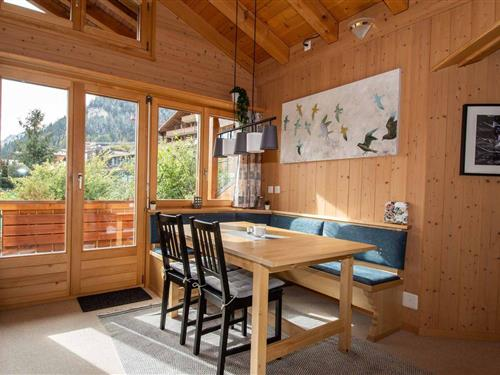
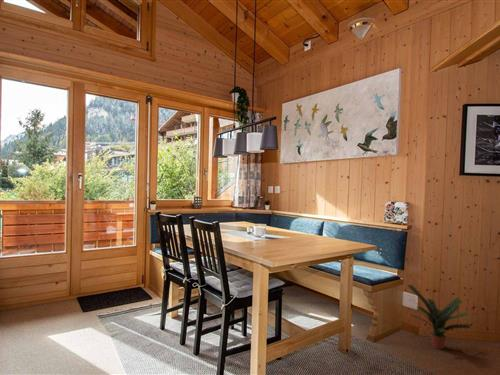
+ potted plant (435, 318)
